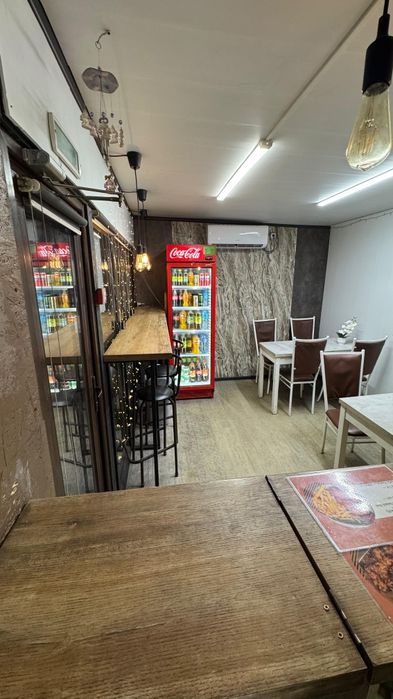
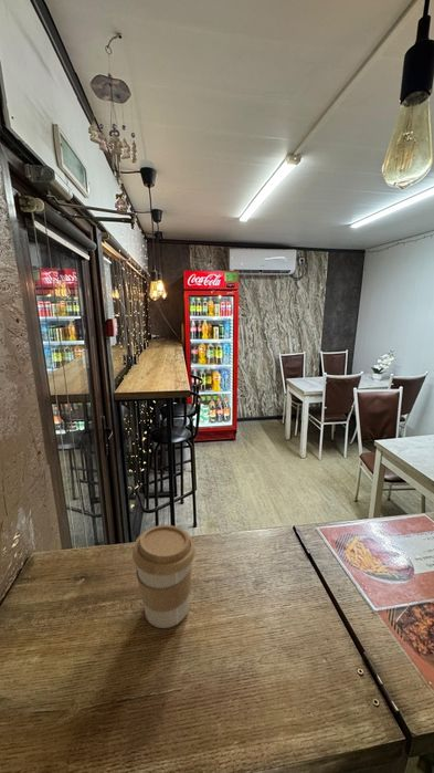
+ coffee cup (165, 573)
